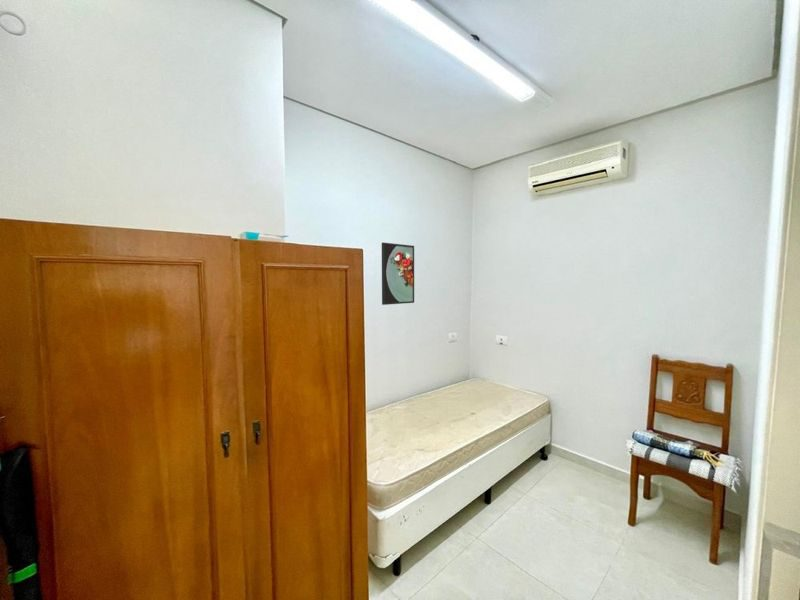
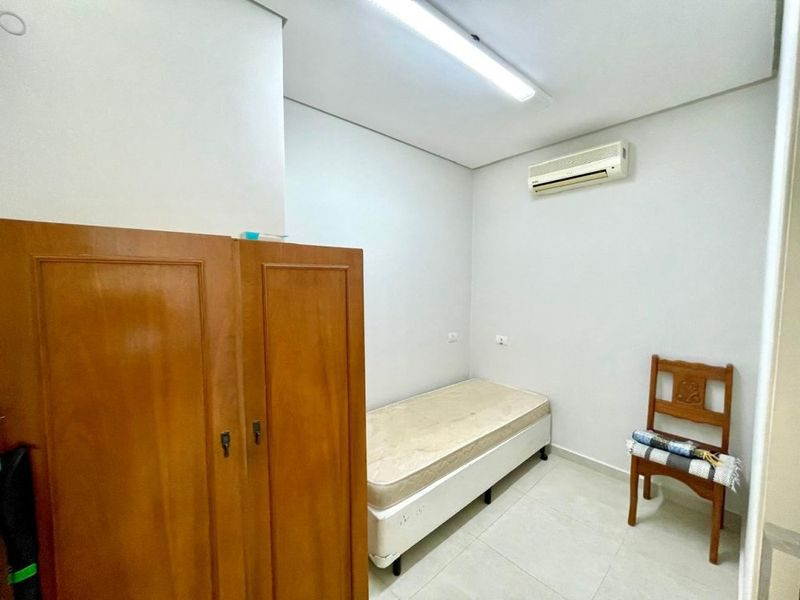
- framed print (398, 274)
